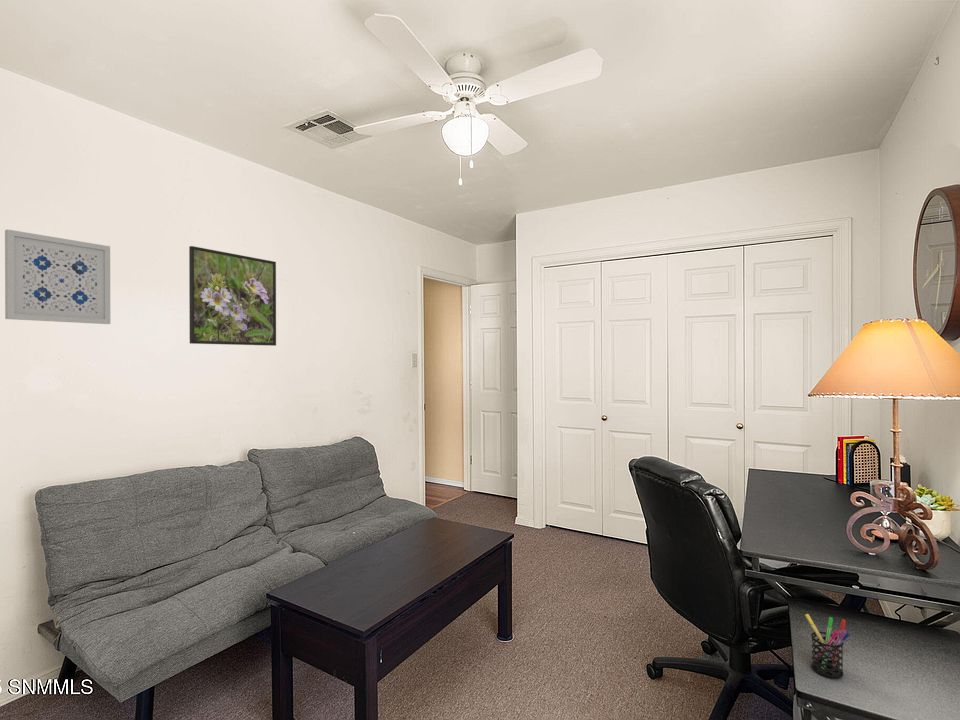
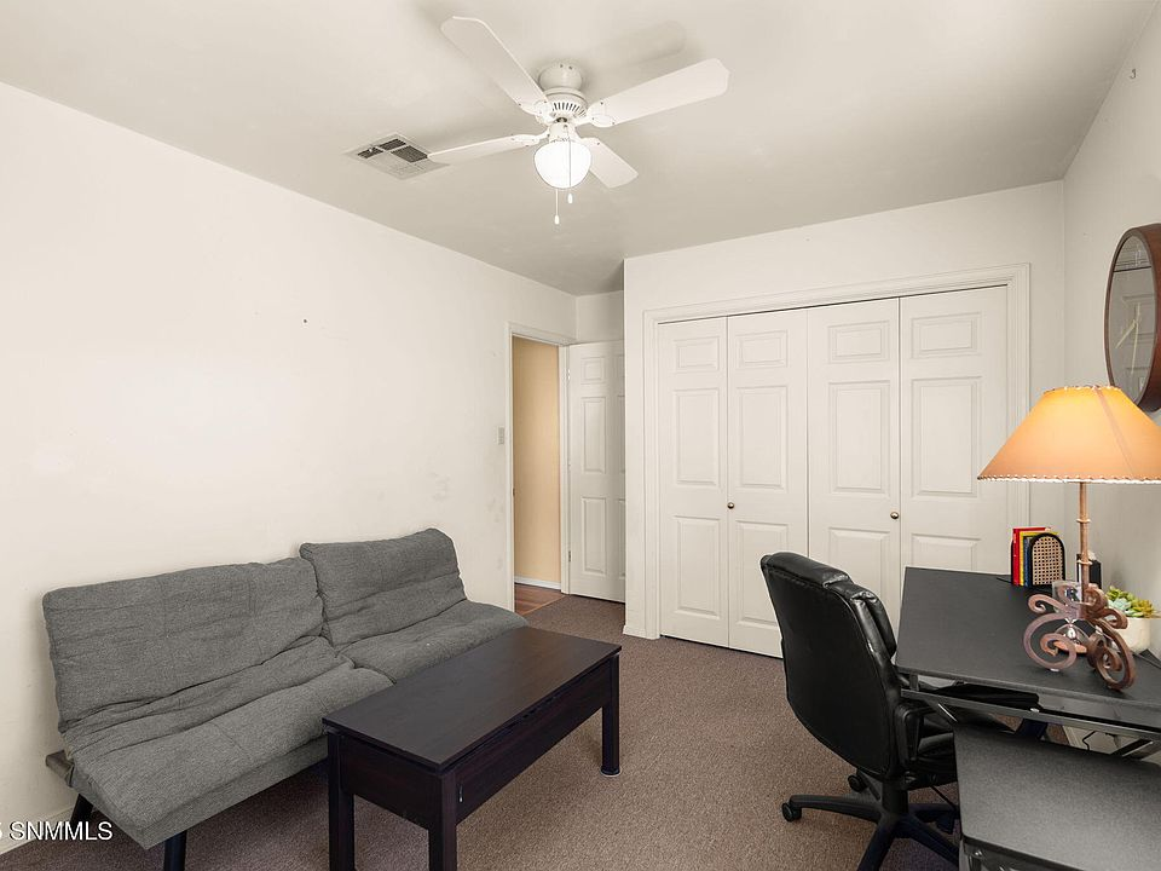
- wall art (61, 280)
- pen holder (829, 642)
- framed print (235, 299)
